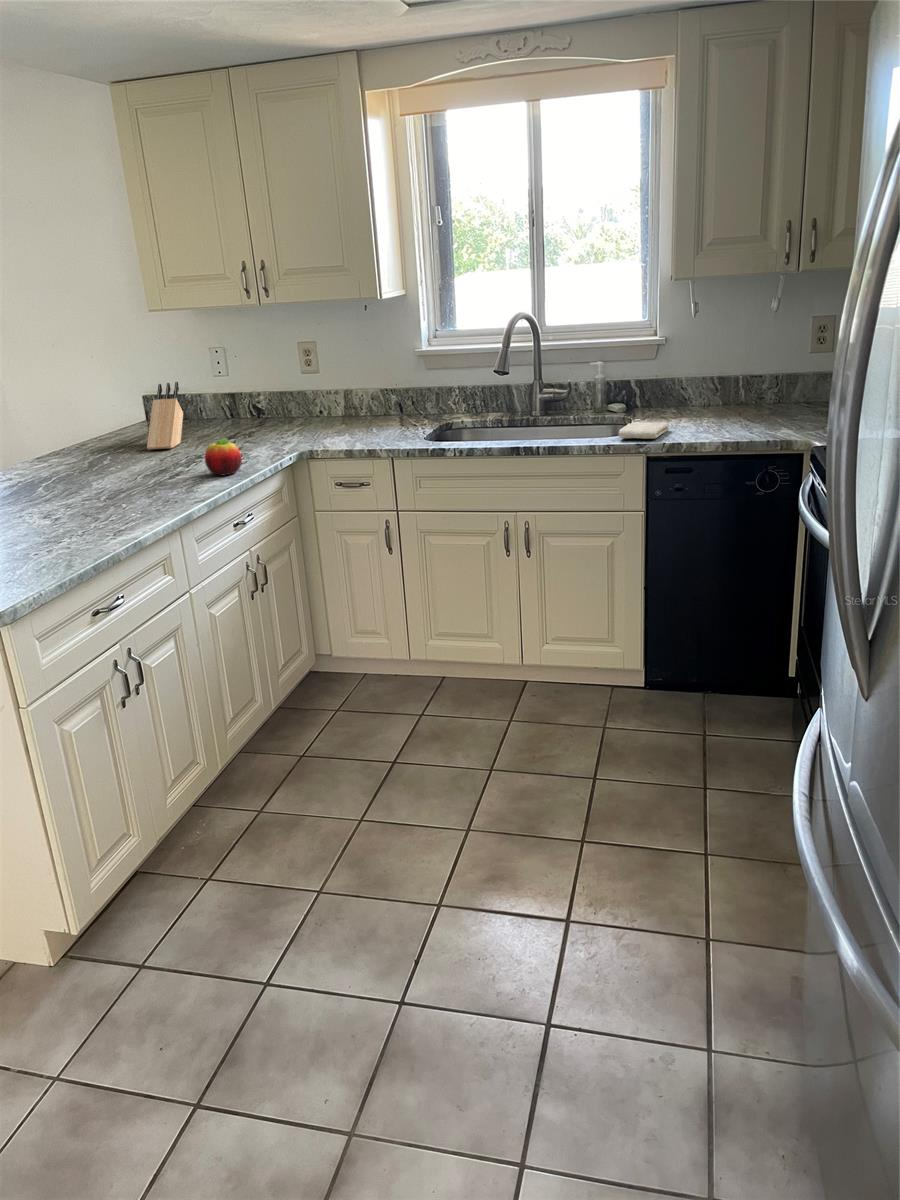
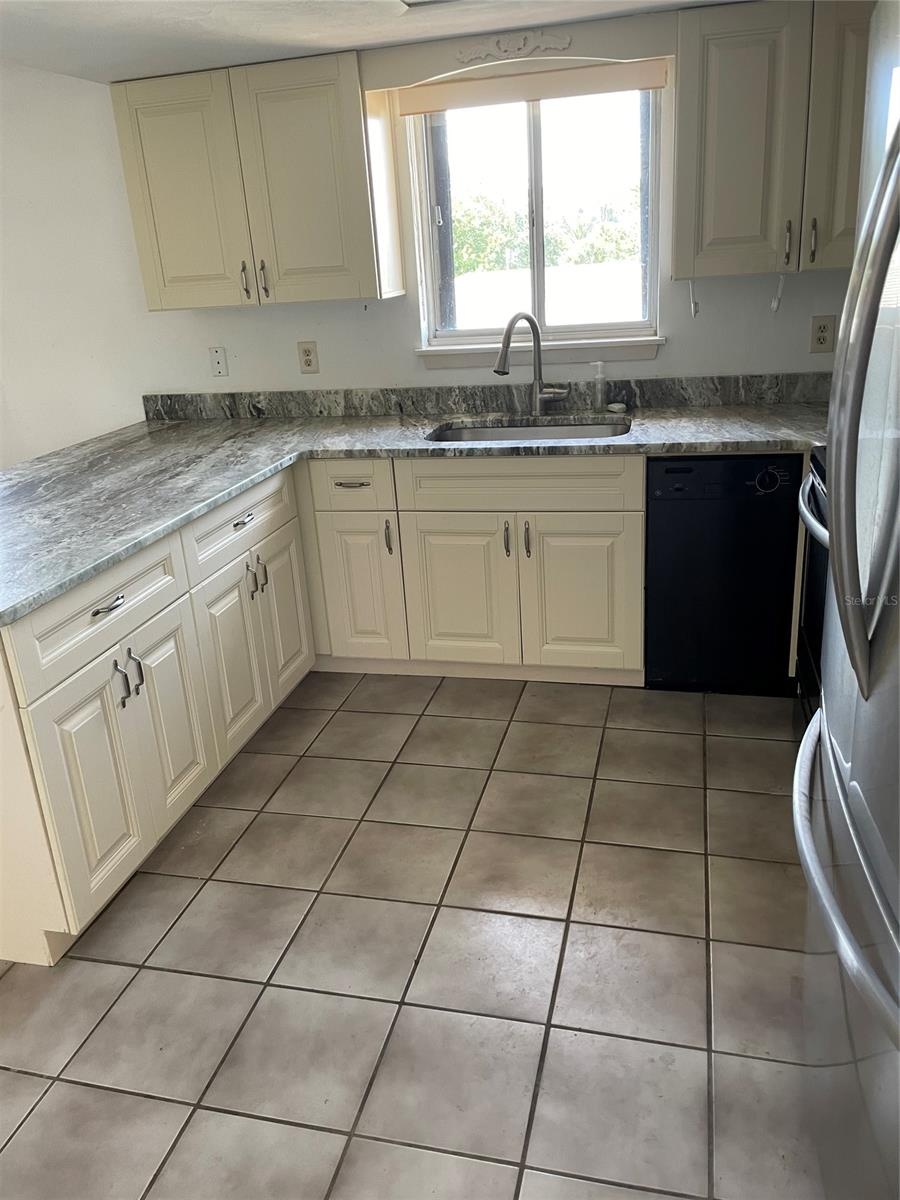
- fruit (223, 457)
- washcloth (644, 429)
- knife block (164, 414)
